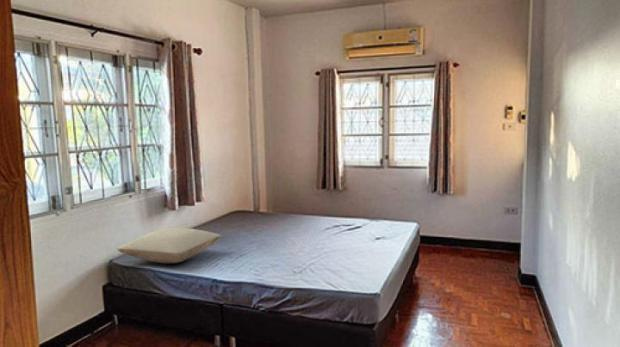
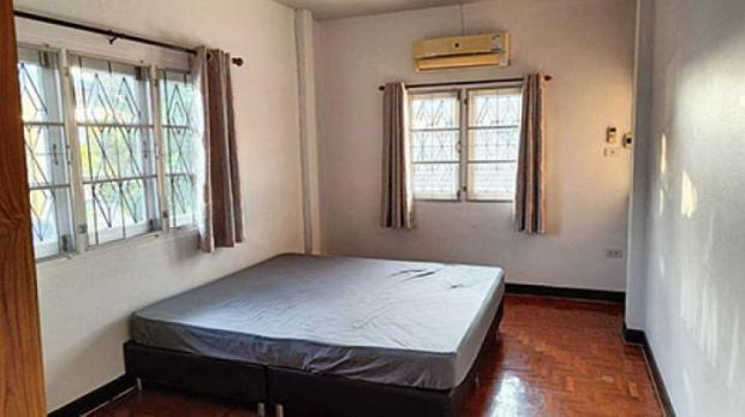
- pillow (171, 245)
